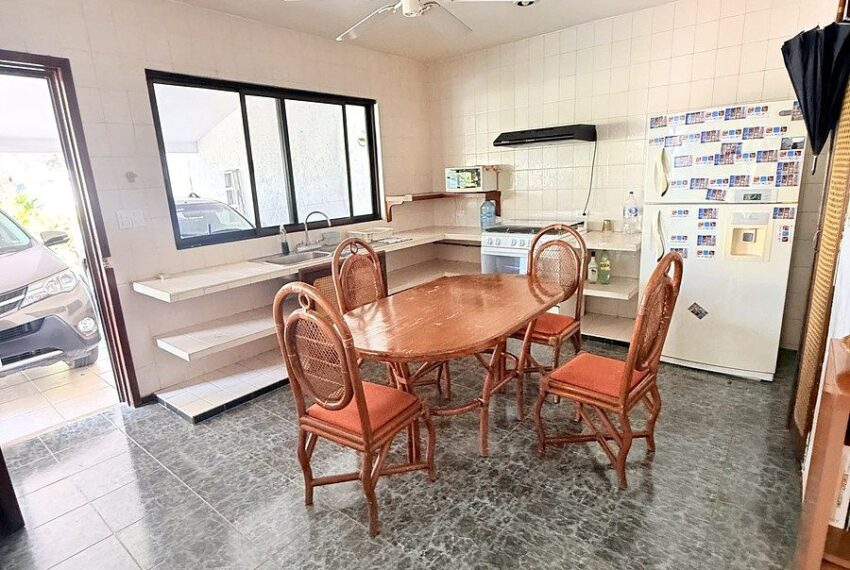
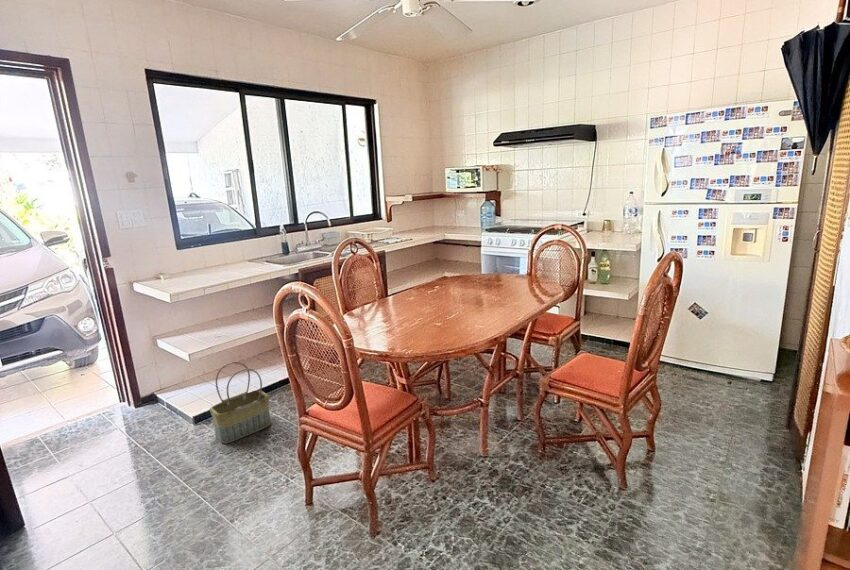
+ basket (239, 398)
